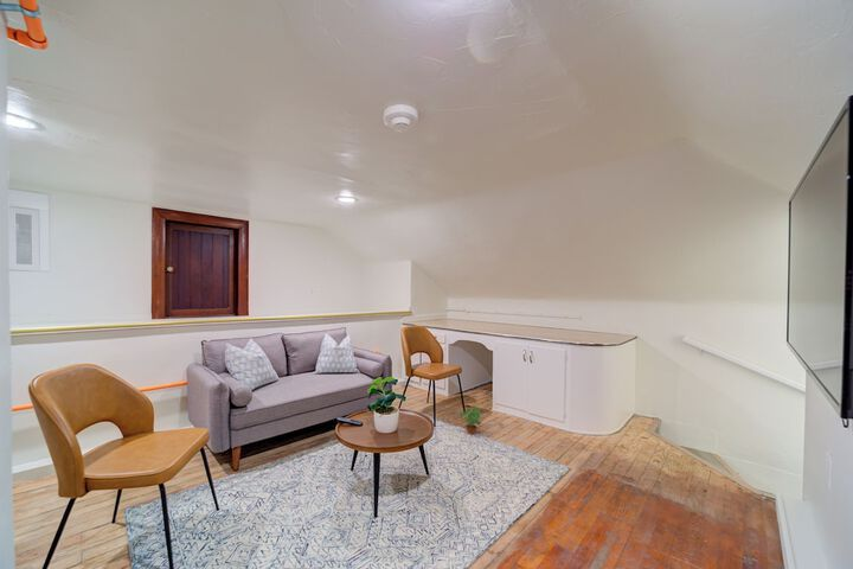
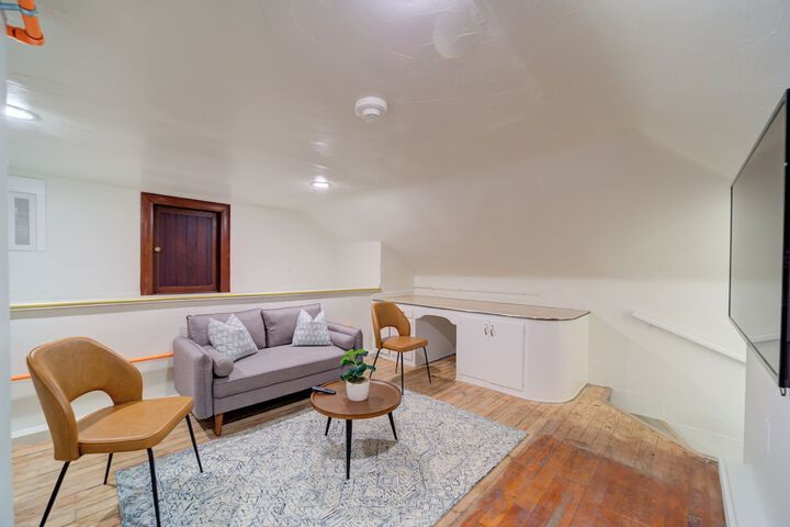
- decorative plant (472, 420)
